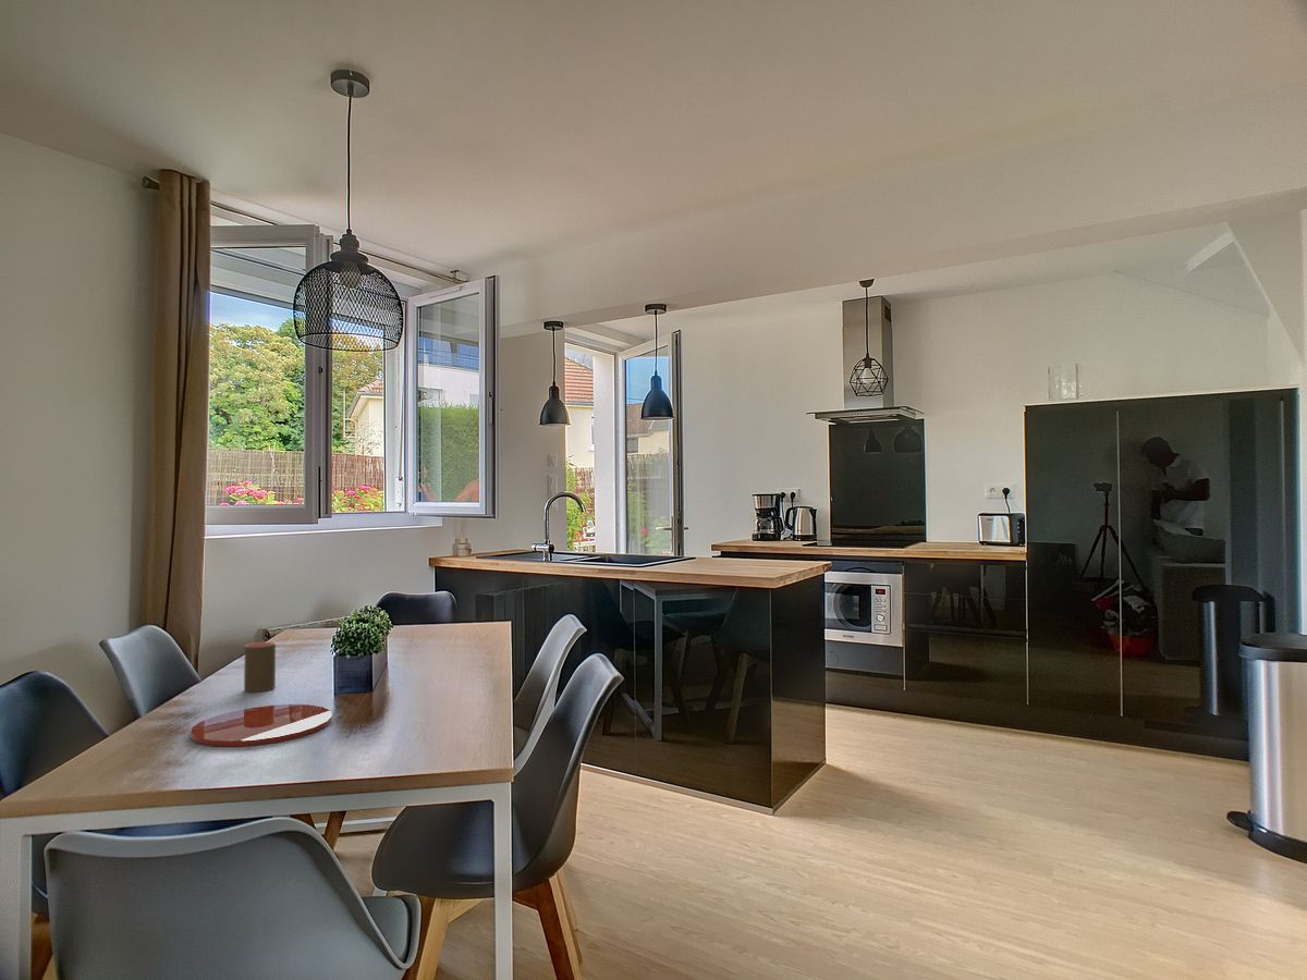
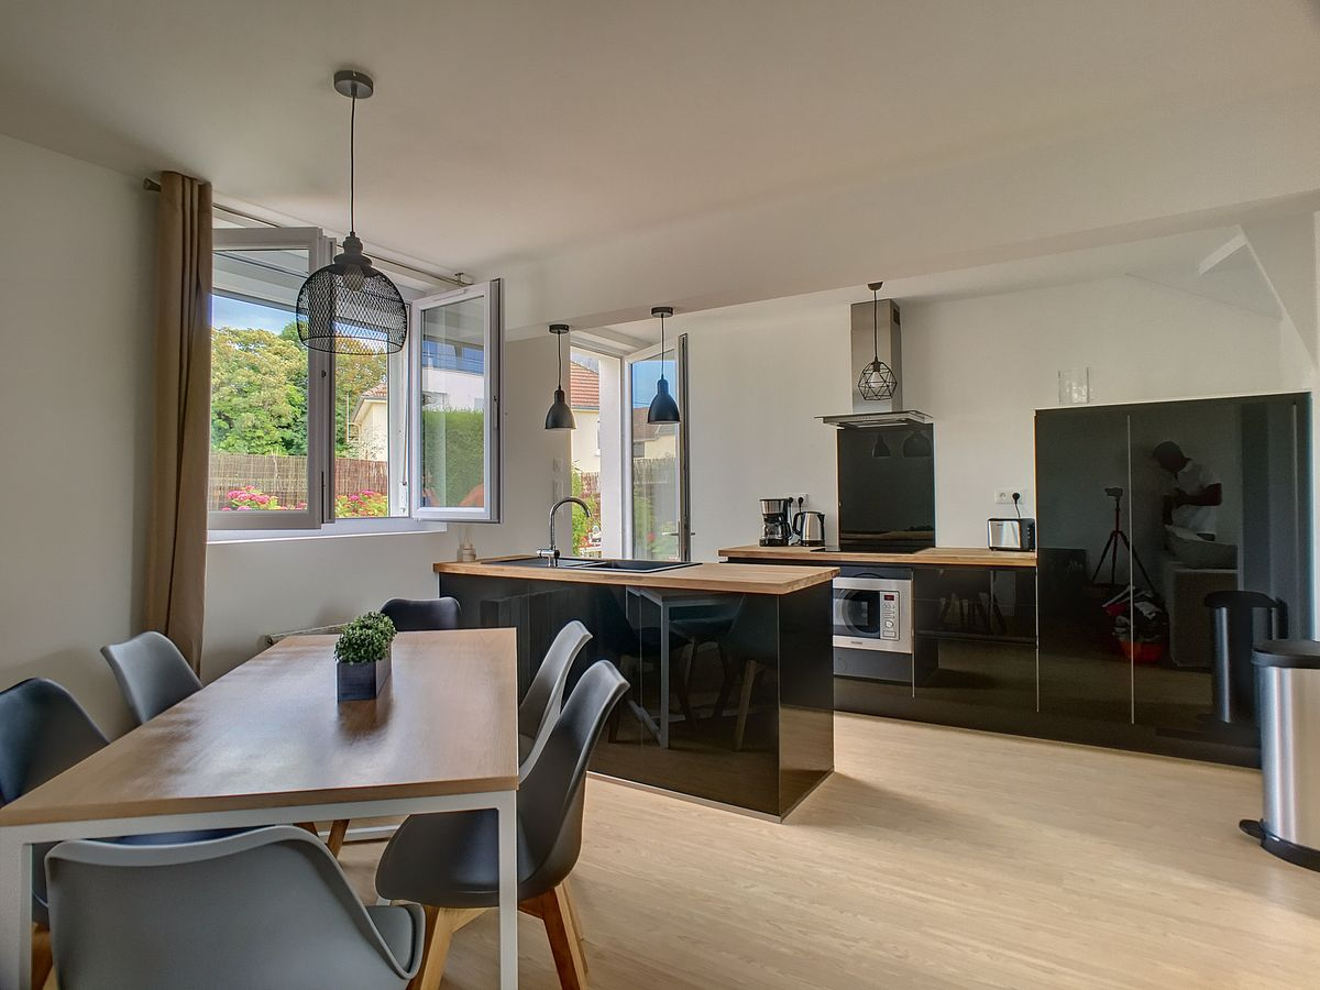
- plate (264, 723)
- cup (259, 666)
